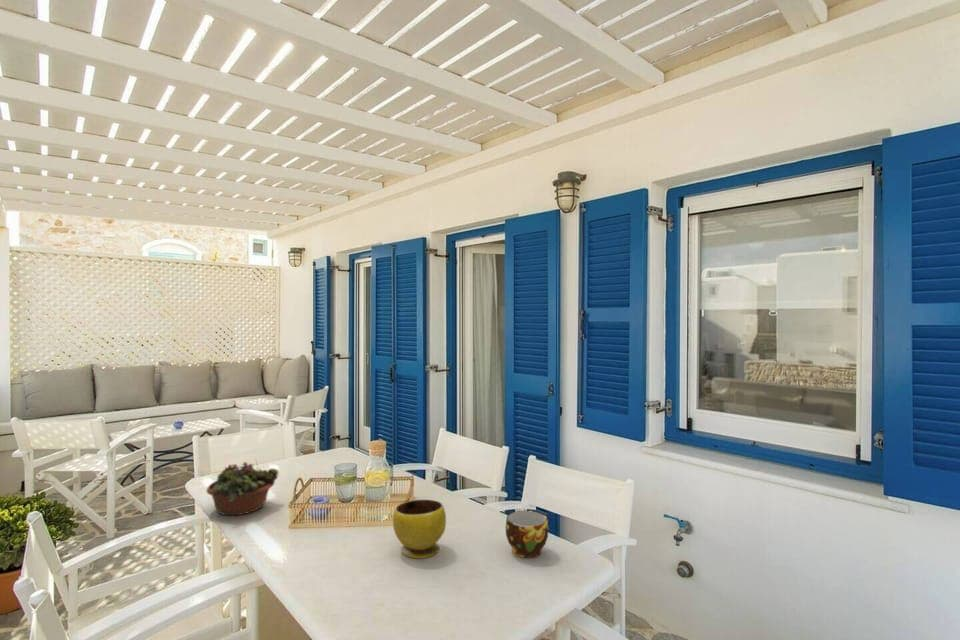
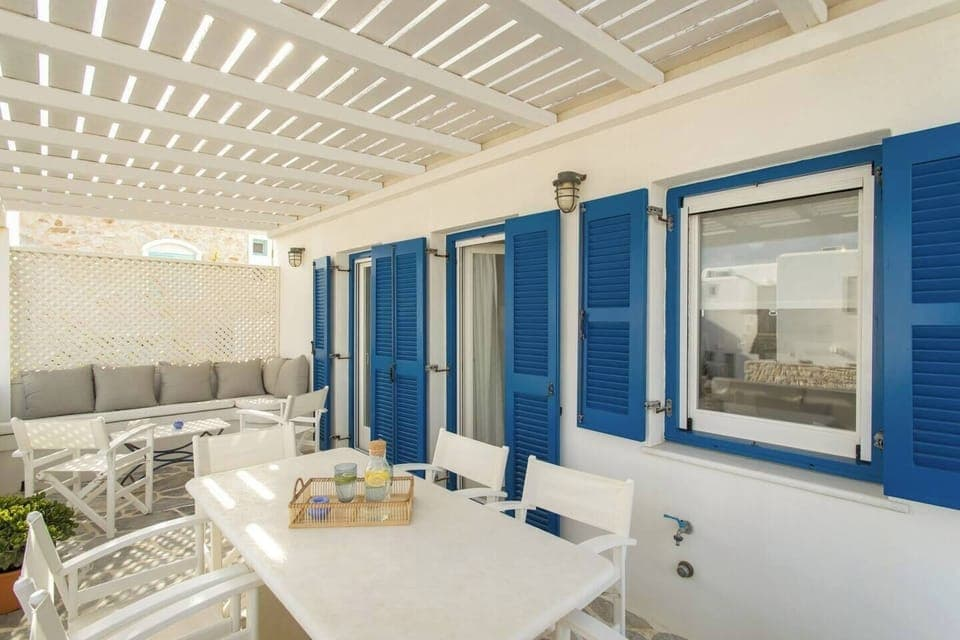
- bowl (419, 527)
- cup (524, 534)
- succulent planter (238, 483)
